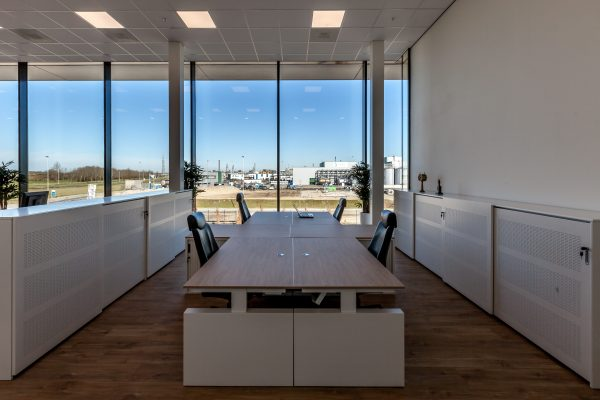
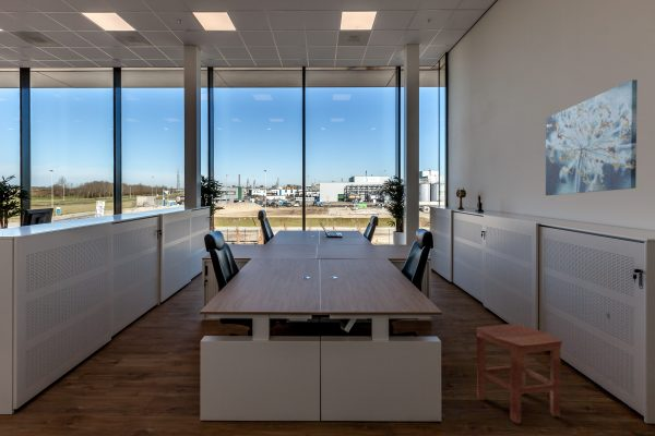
+ stool (516, 368)
+ wall art (583, 147)
